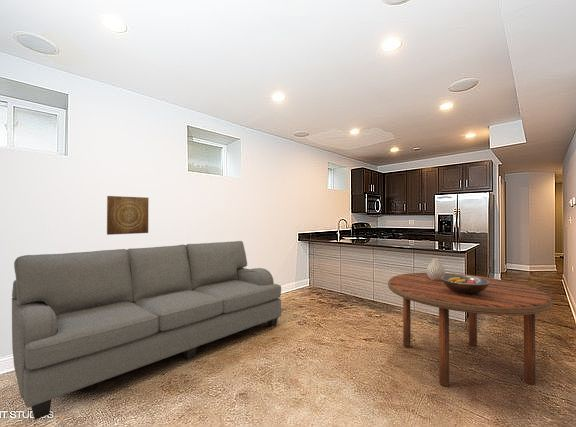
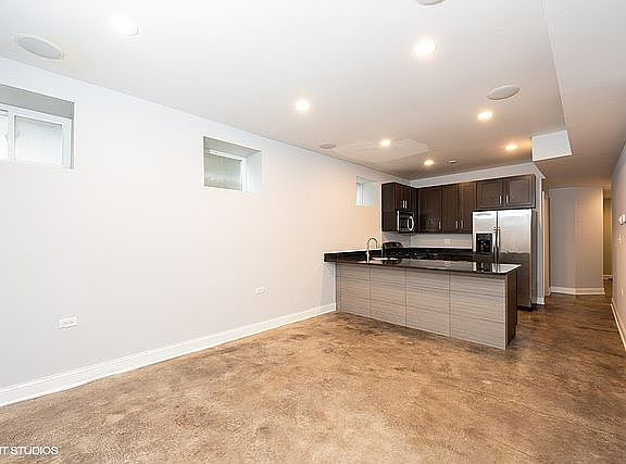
- wall art (128, 215)
- sofa (170, 295)
- vase (435, 269)
- fruit bowl (464, 283)
- dining table (469, 323)
